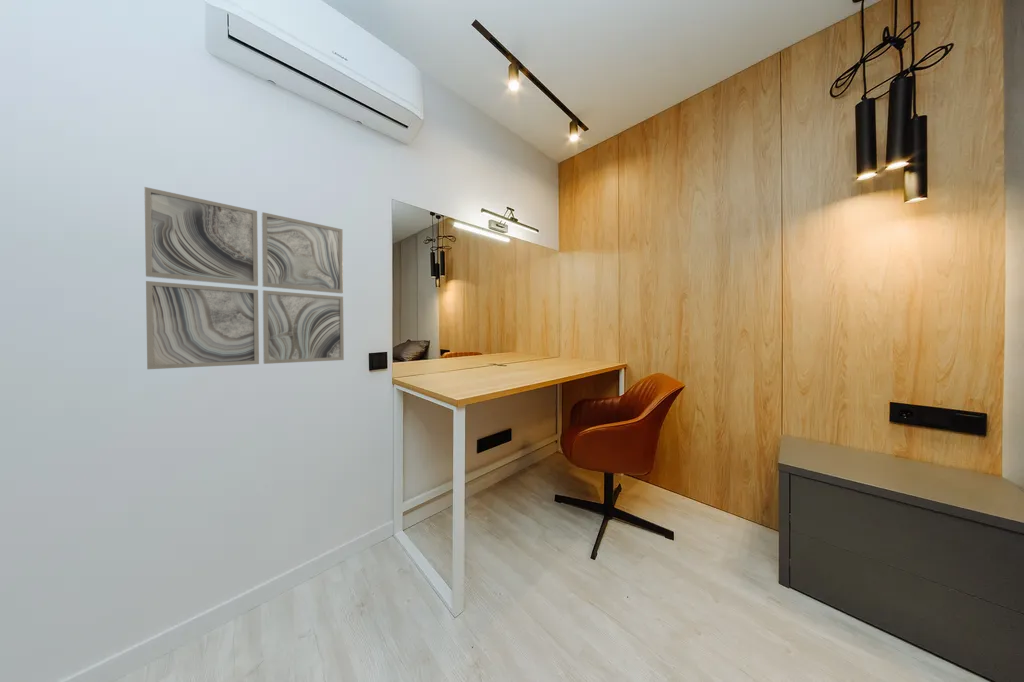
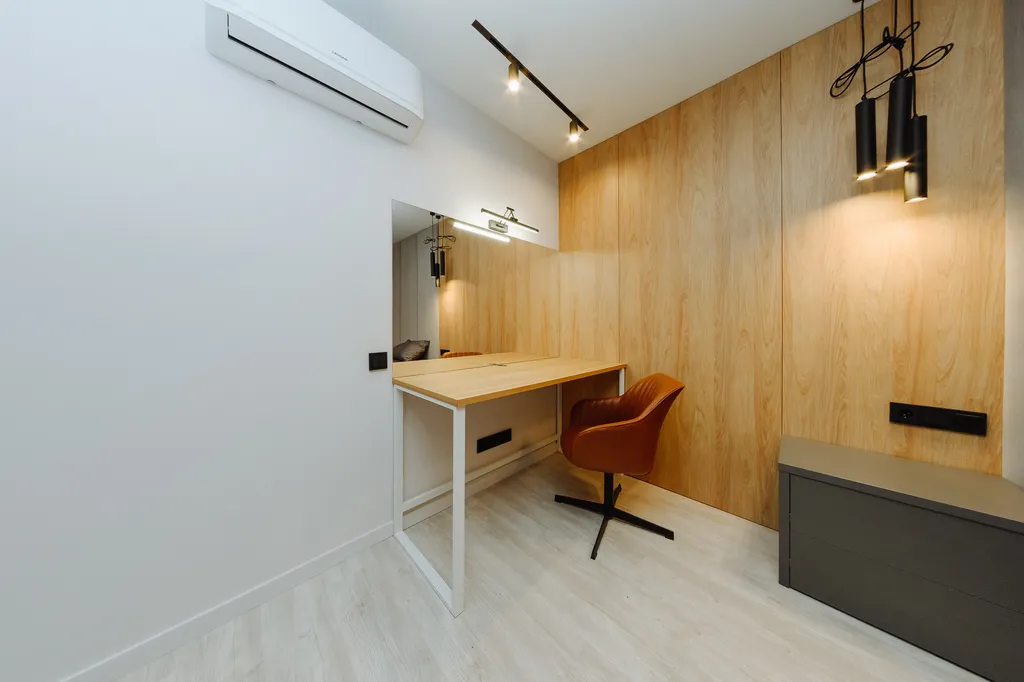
- wall art (257, 290)
